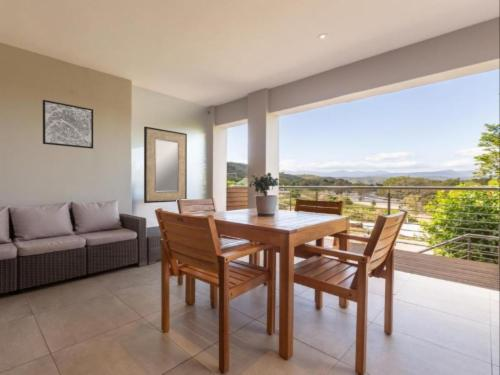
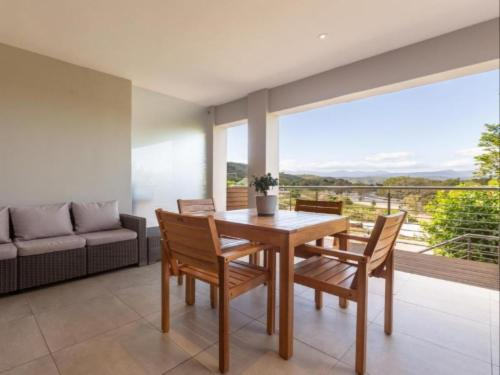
- wall art (69, 125)
- home mirror (166, 166)
